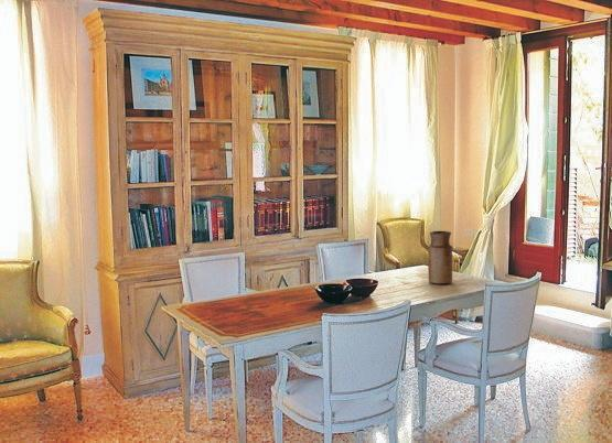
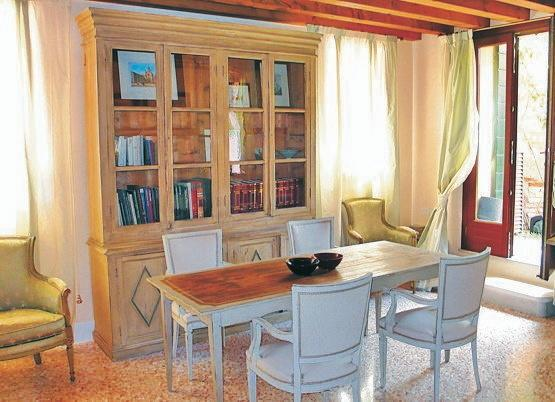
- vase (440, 257)
